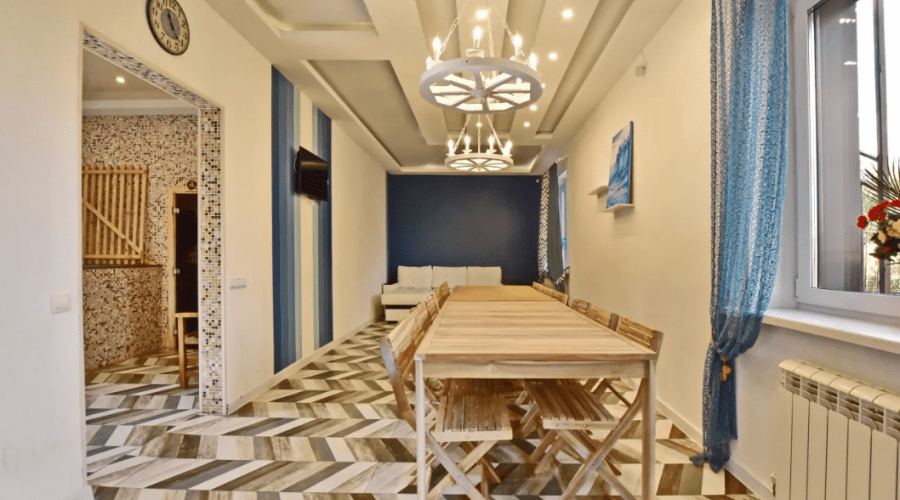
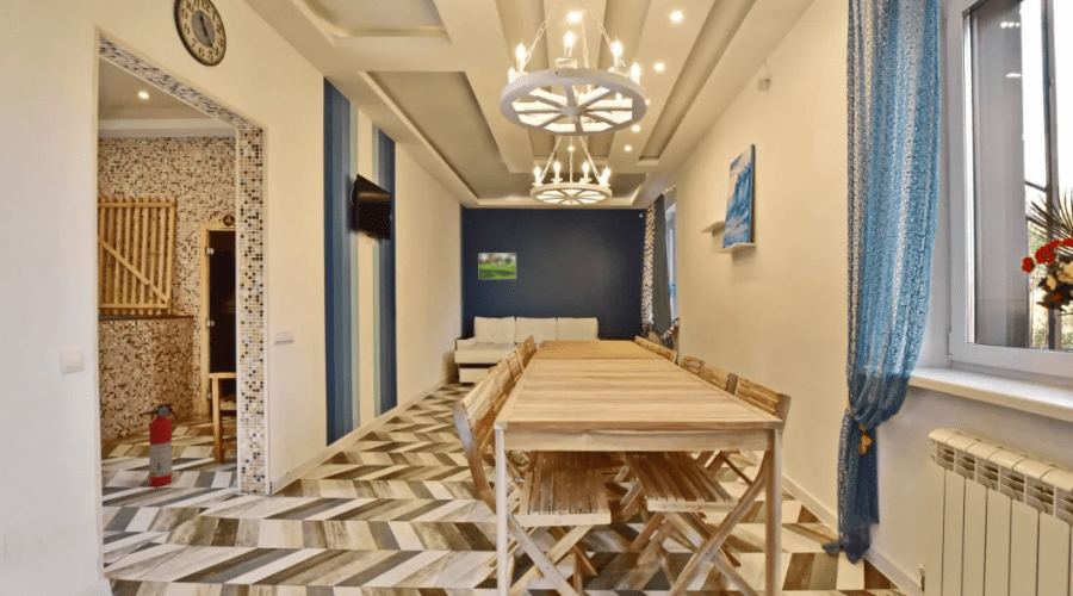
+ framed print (497, 266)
+ fire extinguisher (162, 442)
